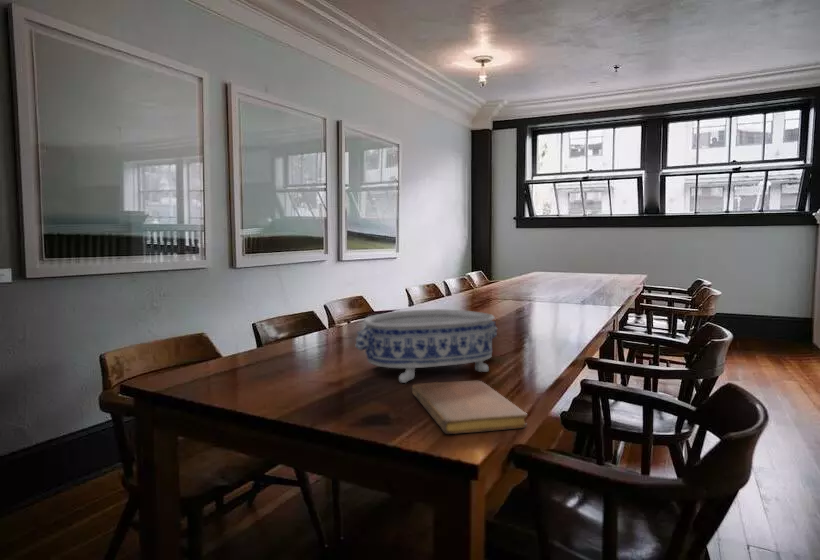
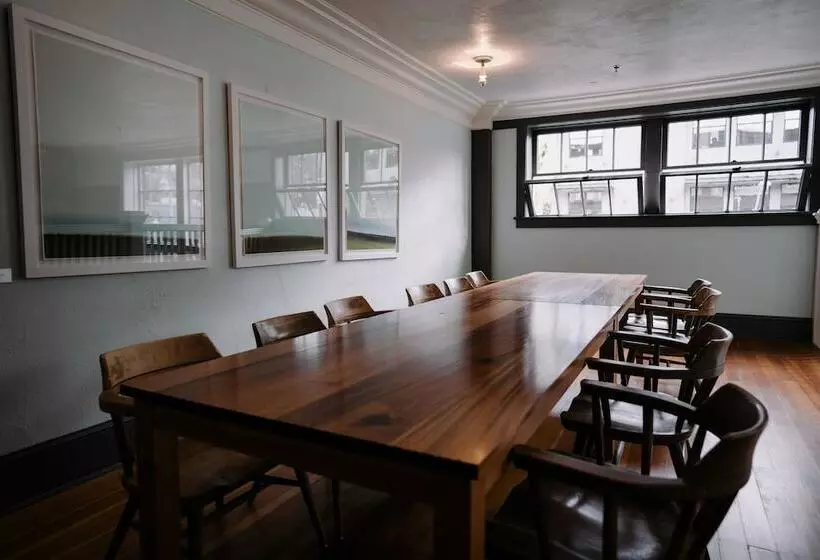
- notebook (464, 403)
- decorative bowl (429, 341)
